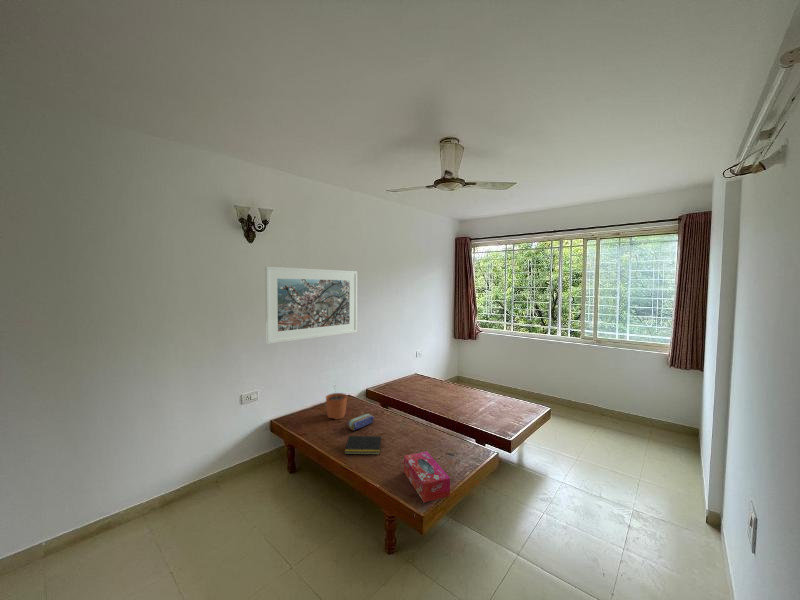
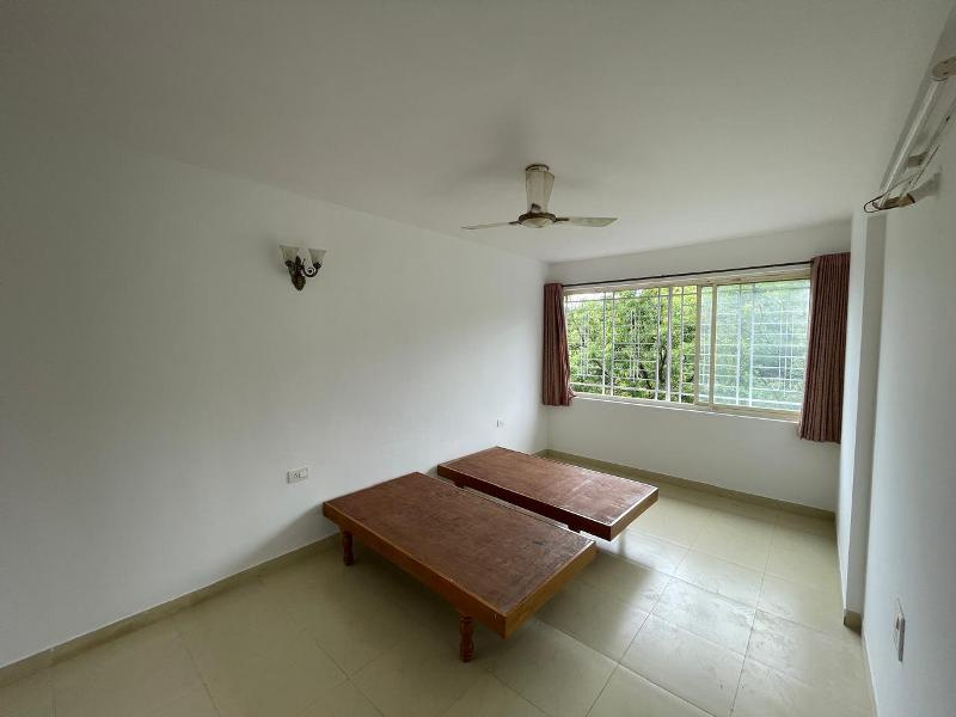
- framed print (316, 303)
- tissue box (425, 474)
- pencil case (360, 421)
- plant pot (336, 401)
- notepad (363, 444)
